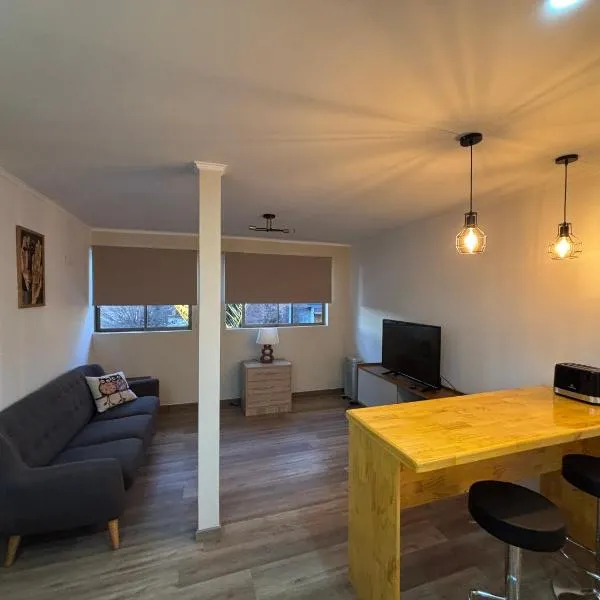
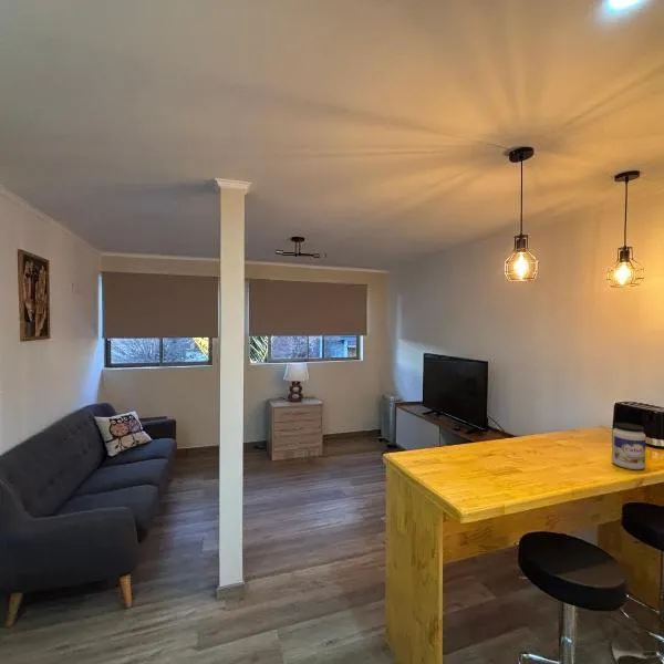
+ jar (627, 445)
